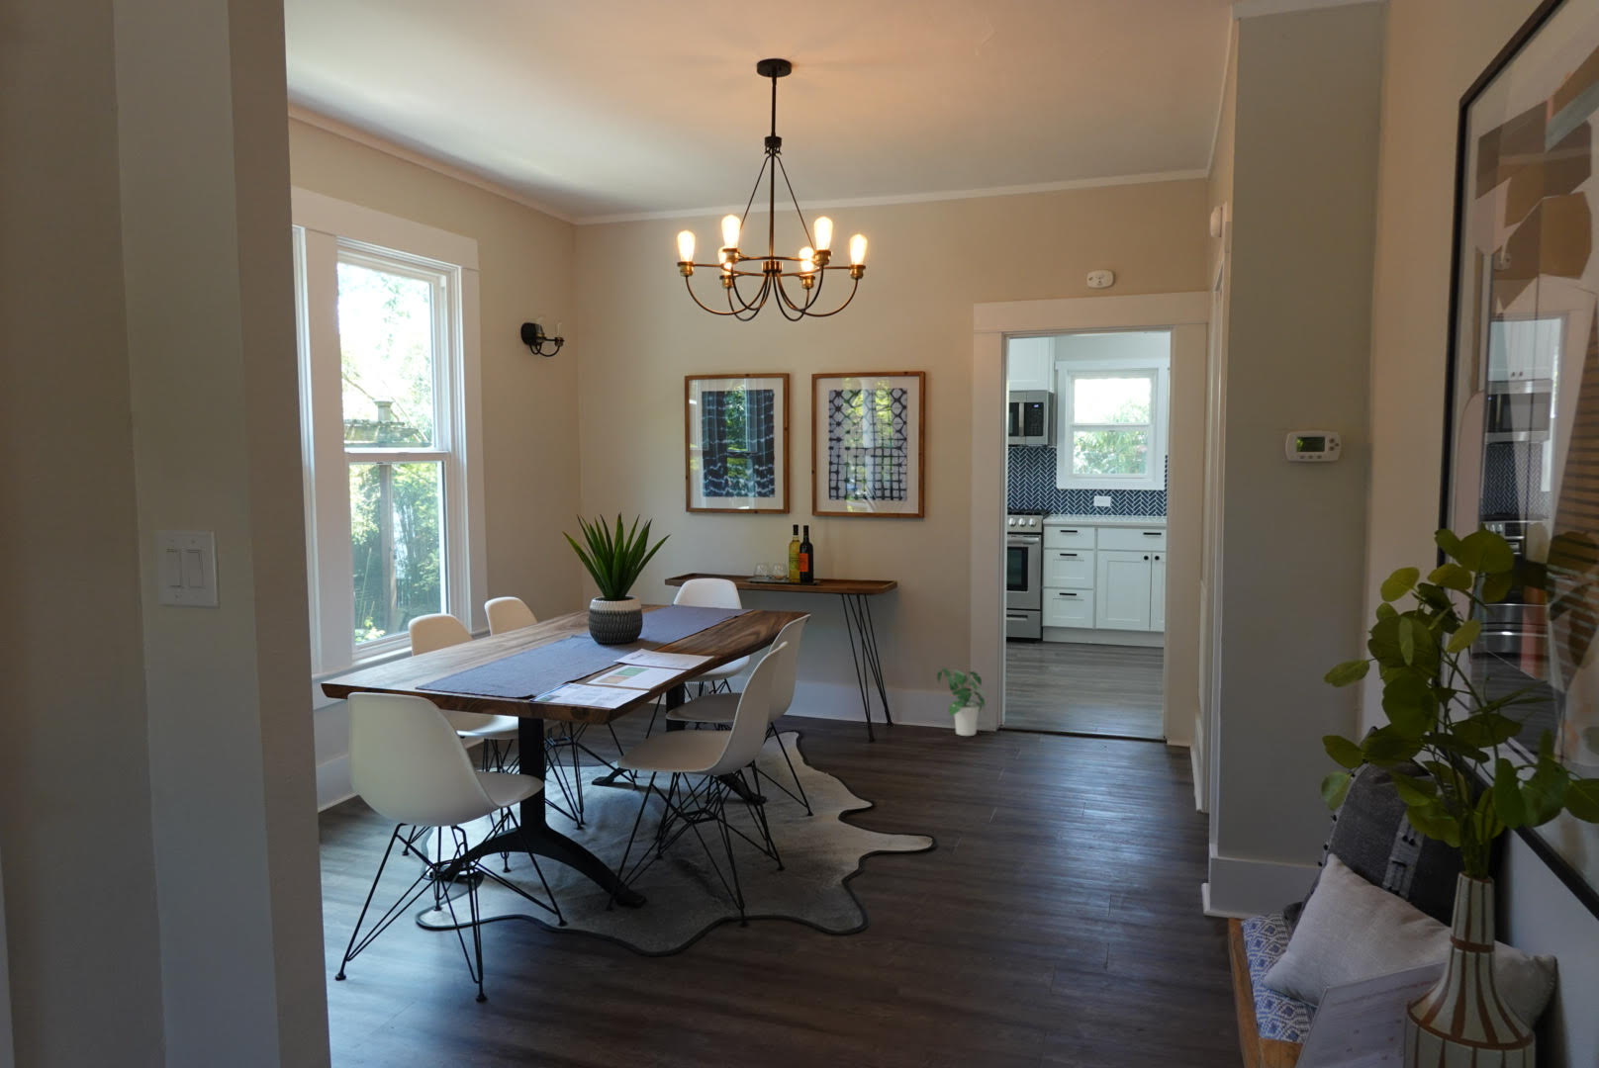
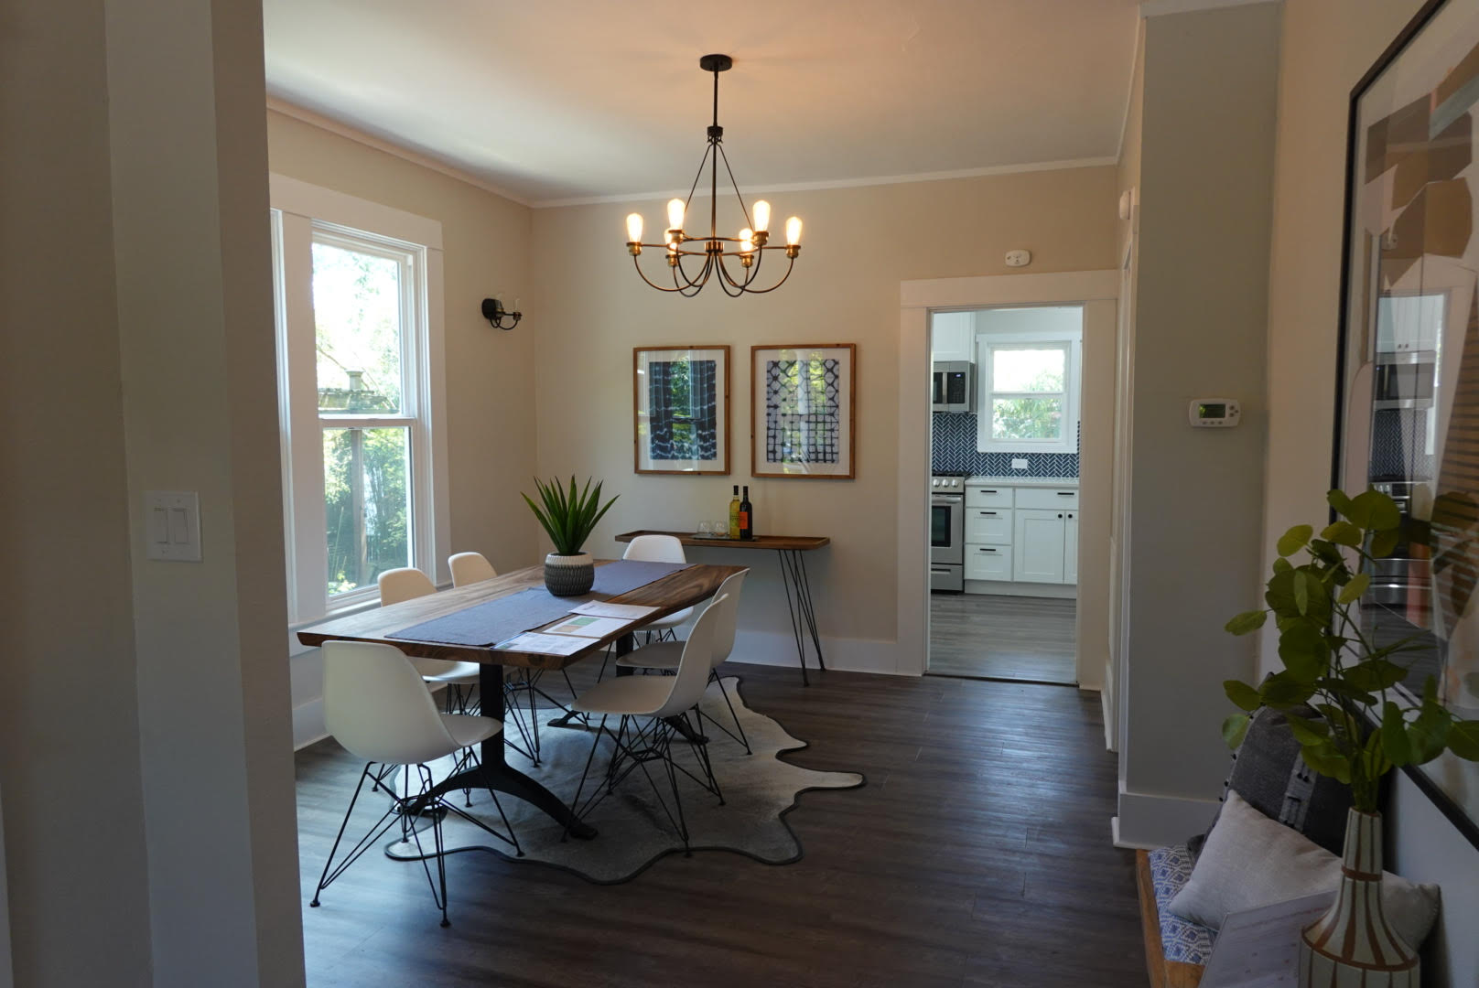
- potted plant (962, 700)
